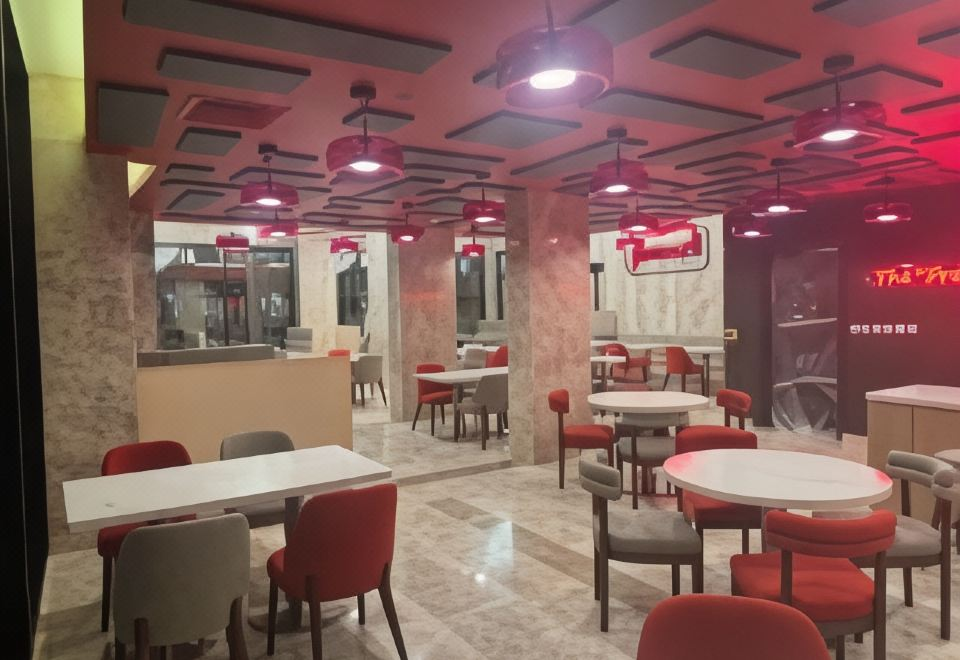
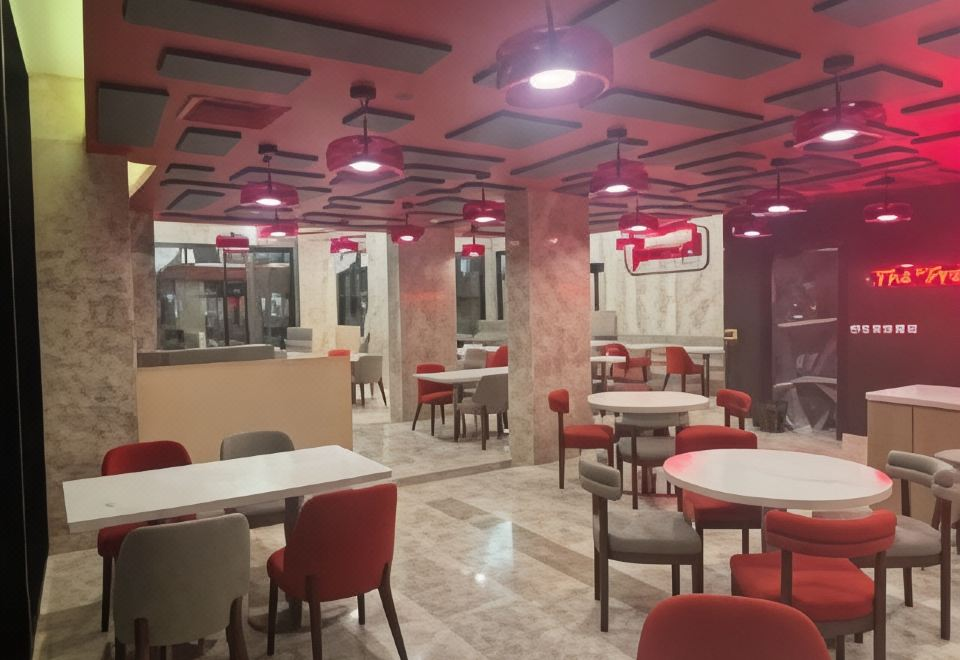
+ waste bin (772, 416)
